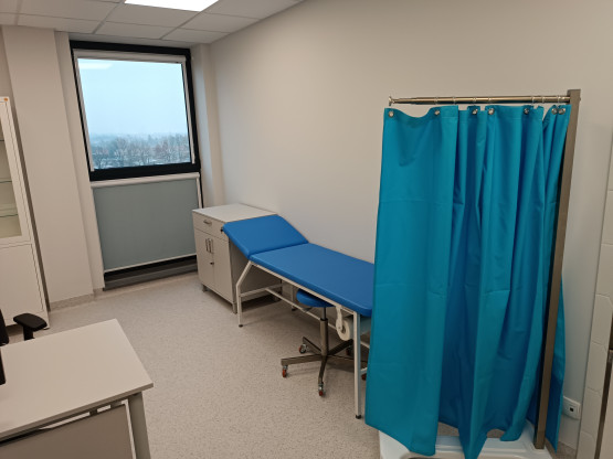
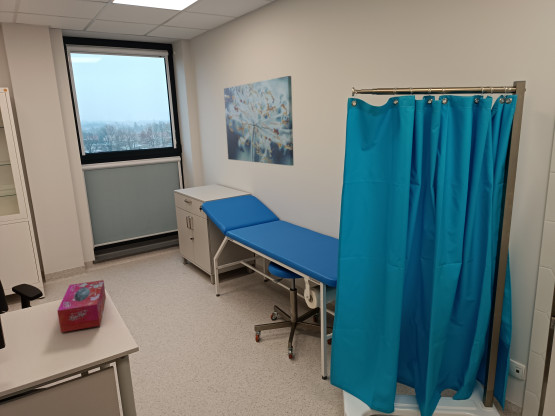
+ wall art (255, 123)
+ tissue box (83, 304)
